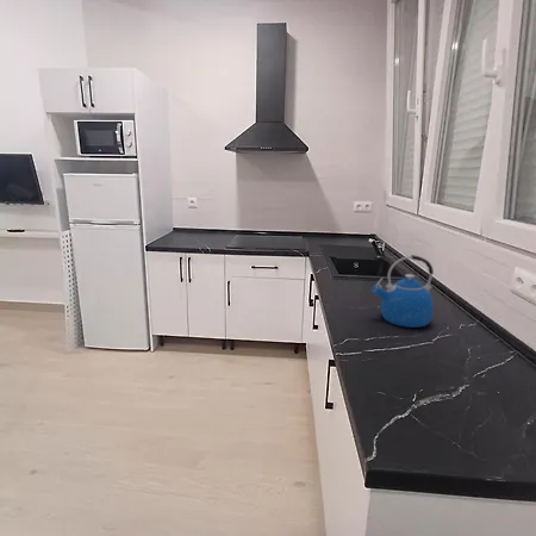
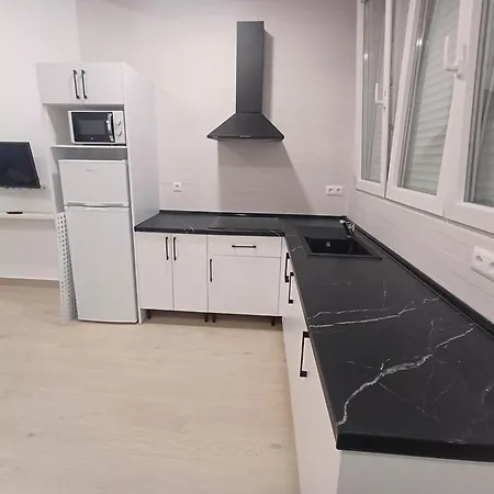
- kettle (401, 287)
